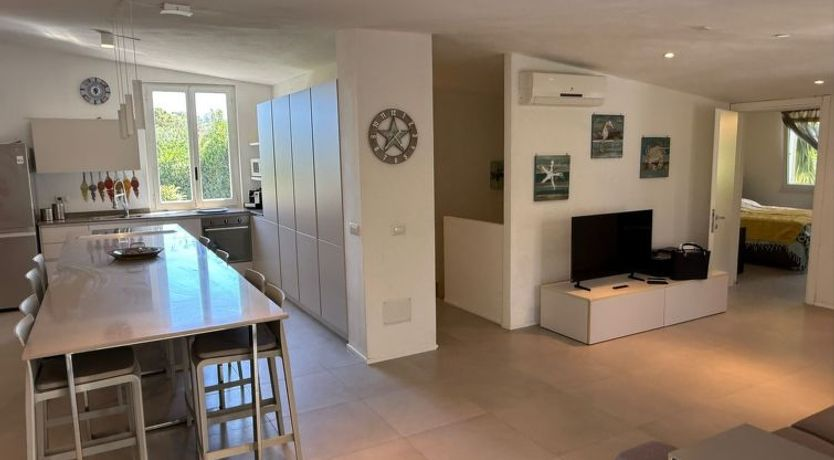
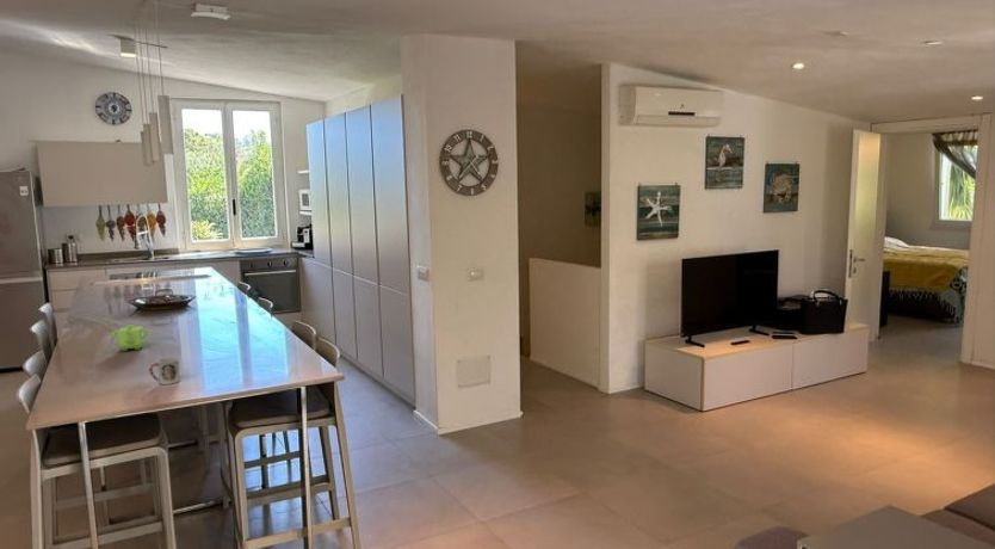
+ cup (163, 371)
+ teapot (130, 337)
